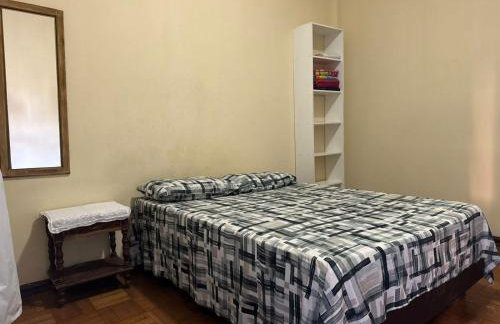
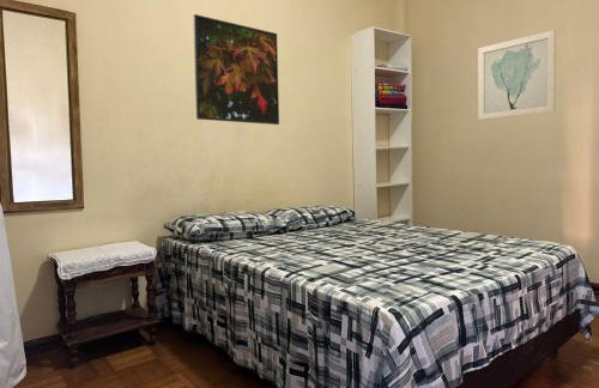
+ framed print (238, 73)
+ wall art (514, 78)
